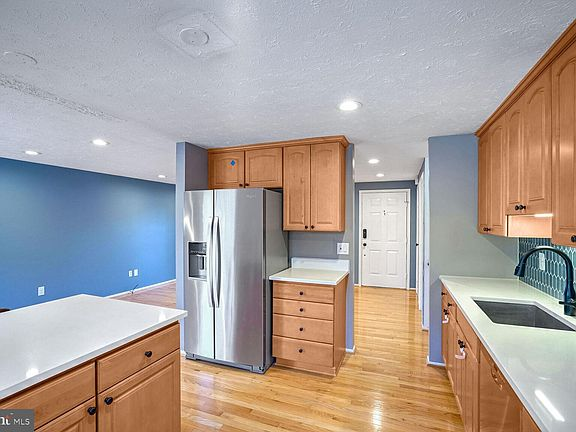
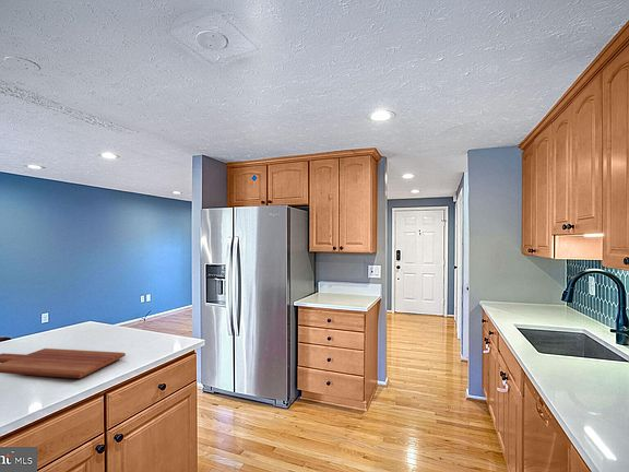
+ cutting board (57, 362)
